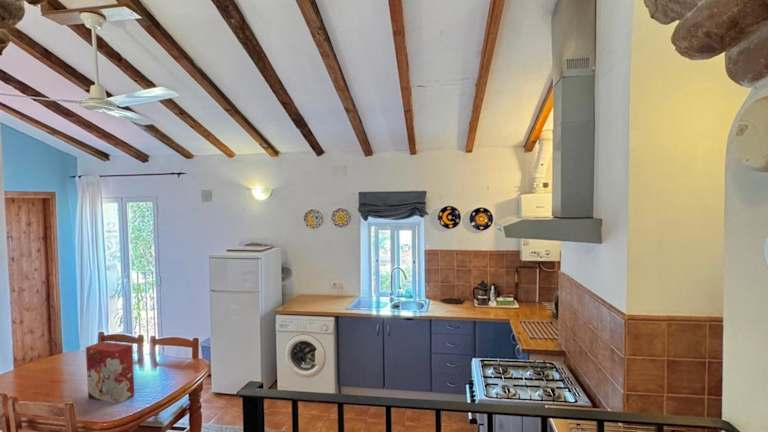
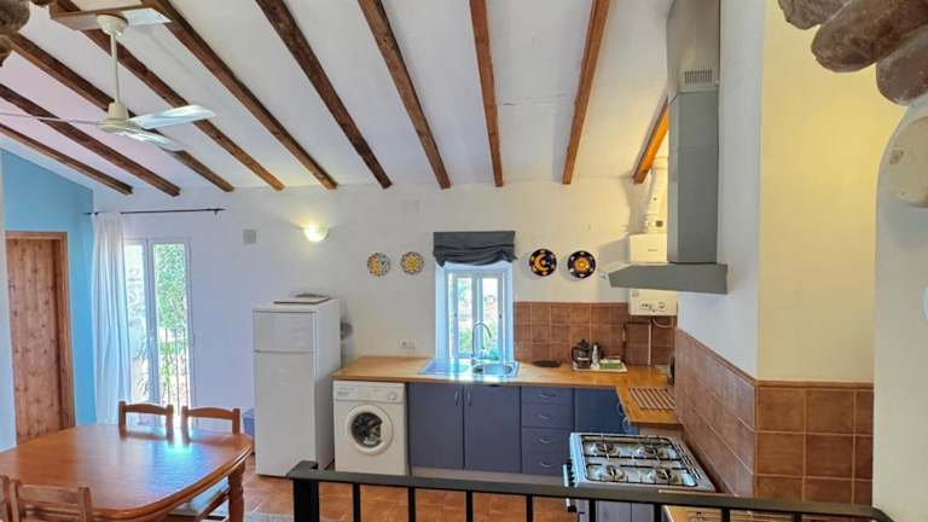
- cereal box (110, 371)
